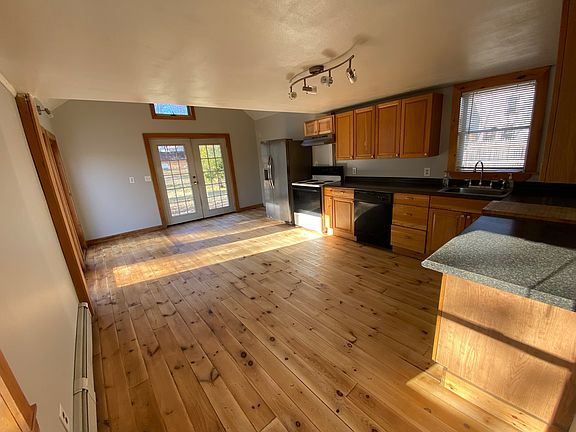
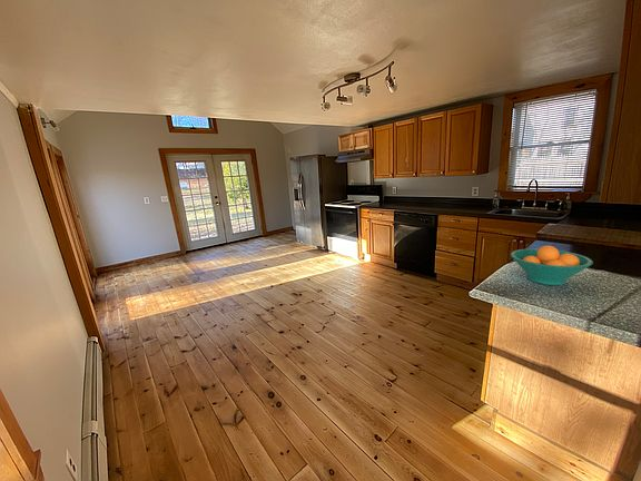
+ fruit bowl (548, 263)
